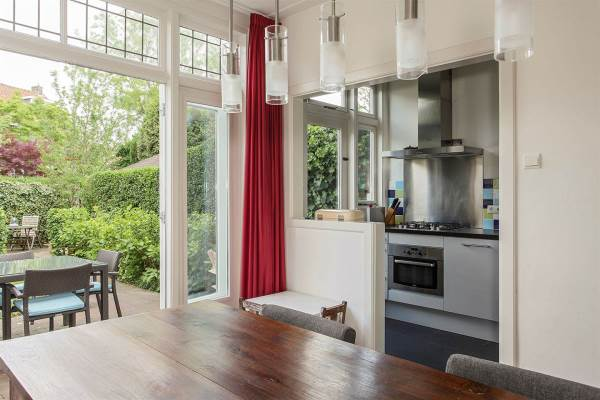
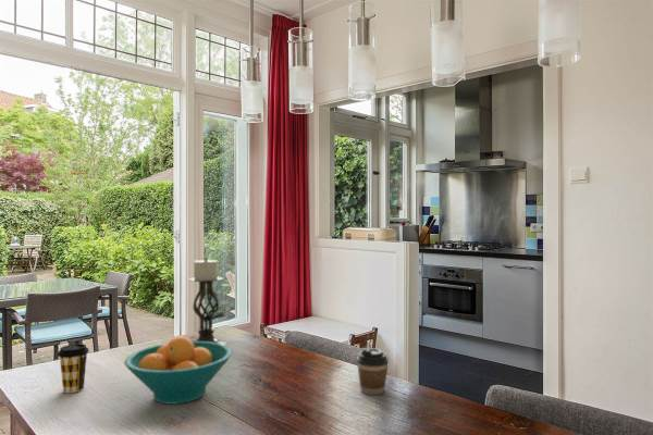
+ coffee cup (73, 368)
+ coffee cup (372, 369)
+ candle holder (207, 304)
+ fruit bowl (180, 365)
